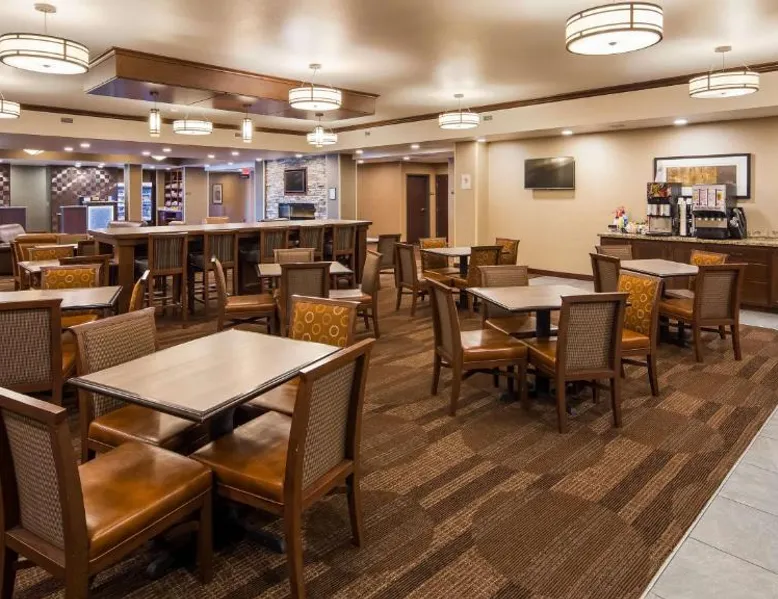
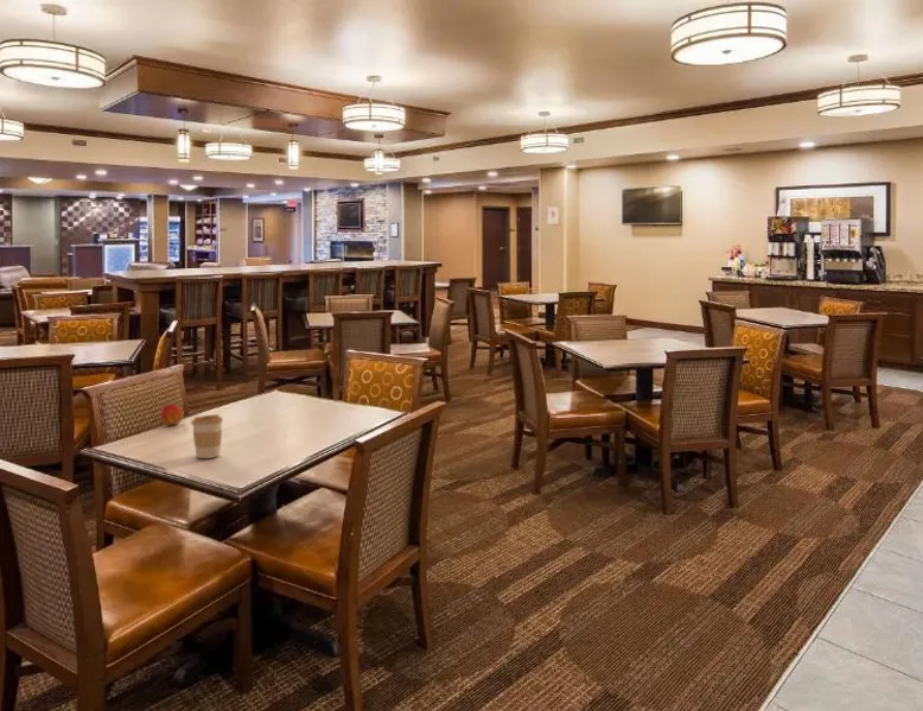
+ peach (171, 414)
+ coffee cup (206, 434)
